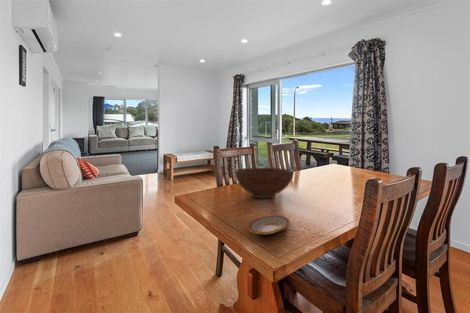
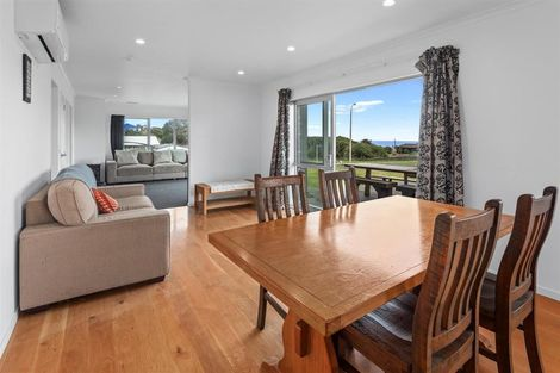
- fruit bowl (263, 183)
- plate (269, 226)
